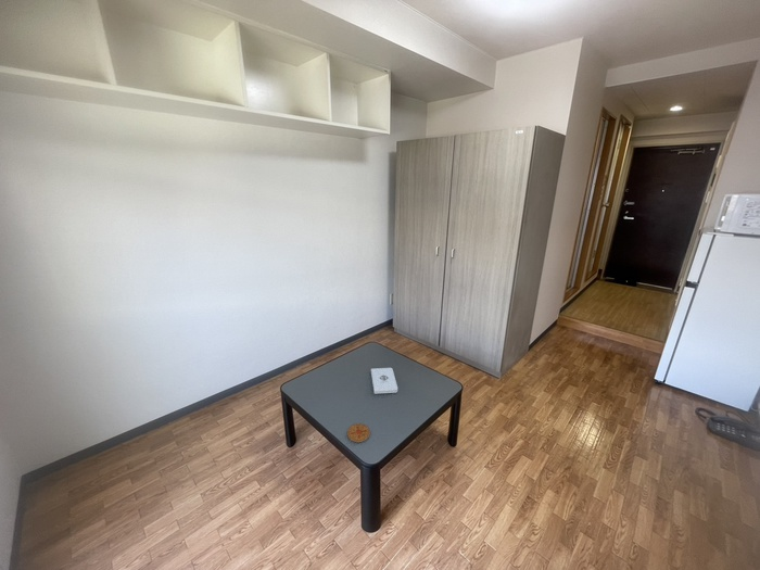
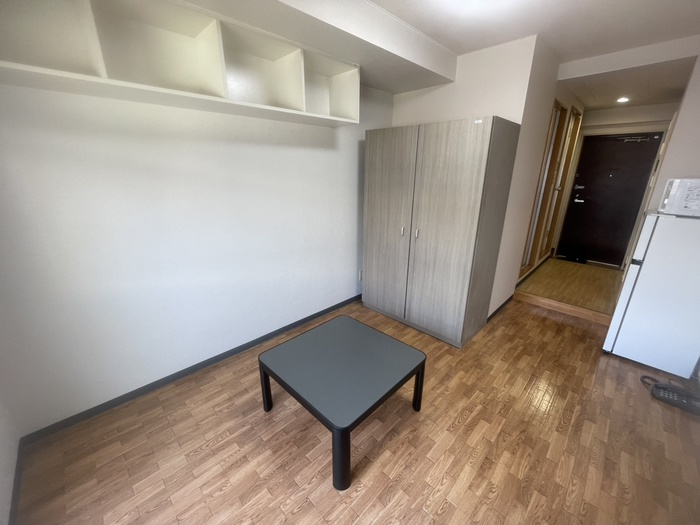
- coaster (358, 432)
- notepad (383, 379)
